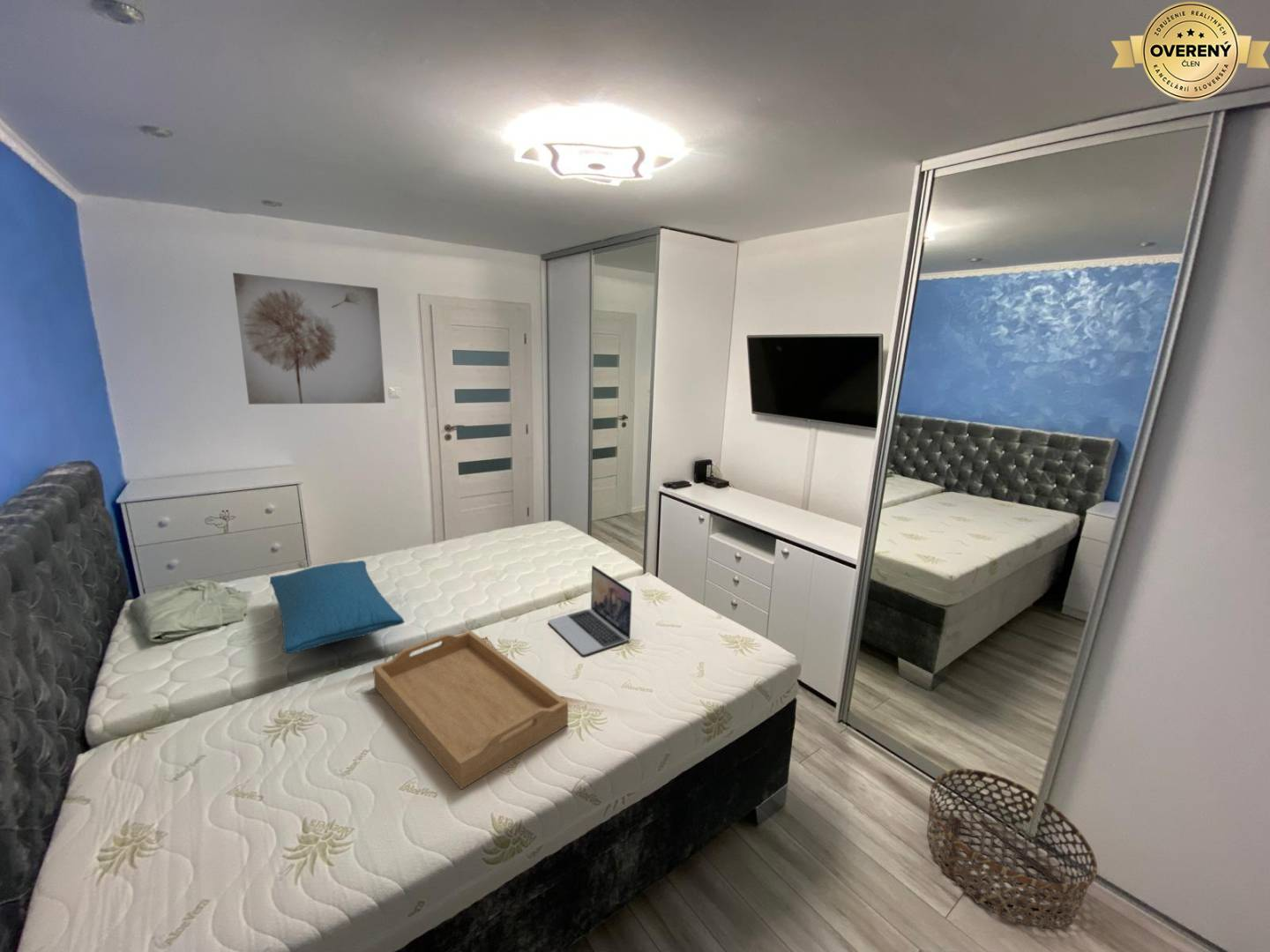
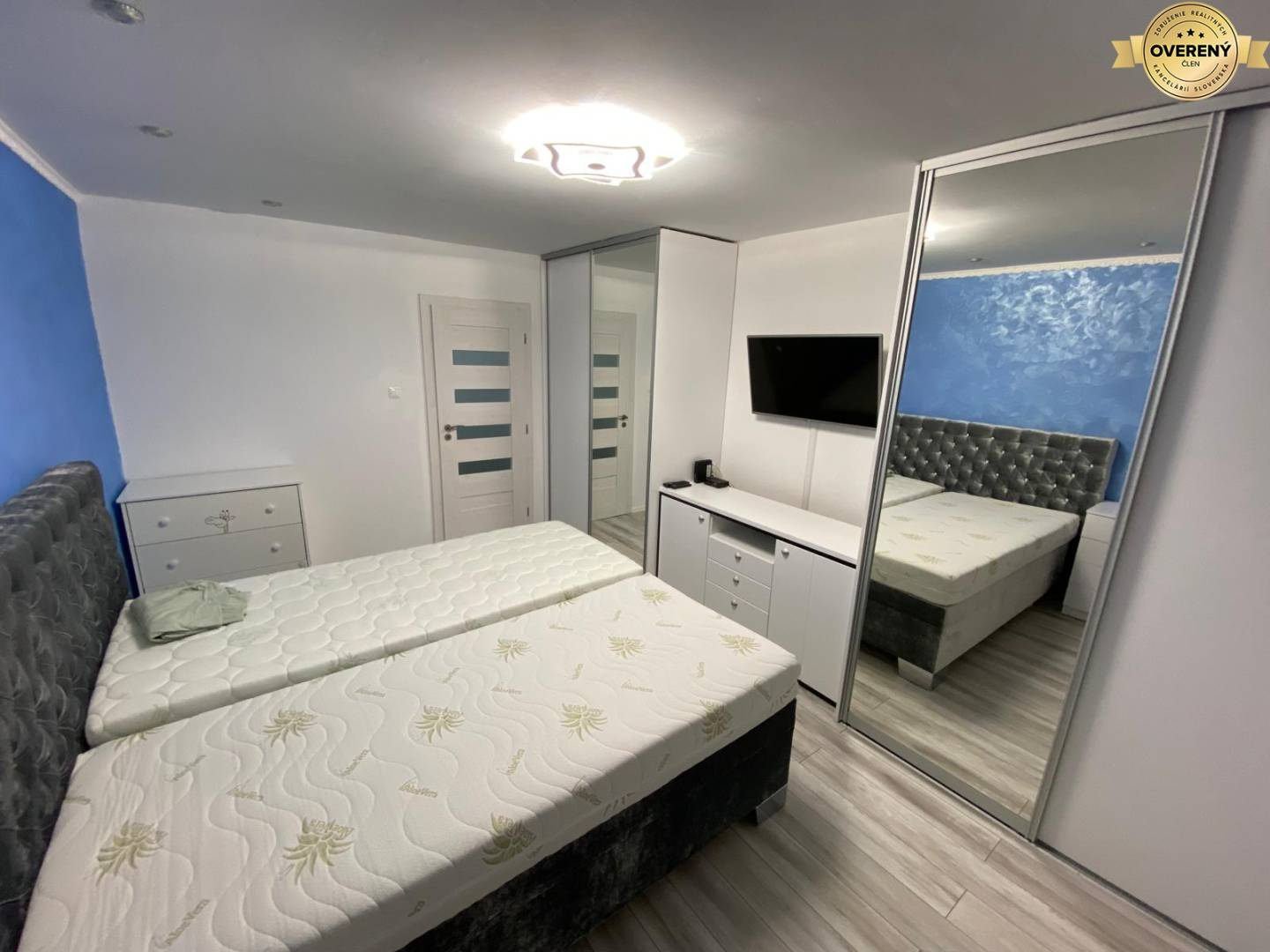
- serving tray (467, 691)
- pillow (332, 600)
- wall art (315, 344)
- basket (1003, 844)
- laptop (588, 609)
